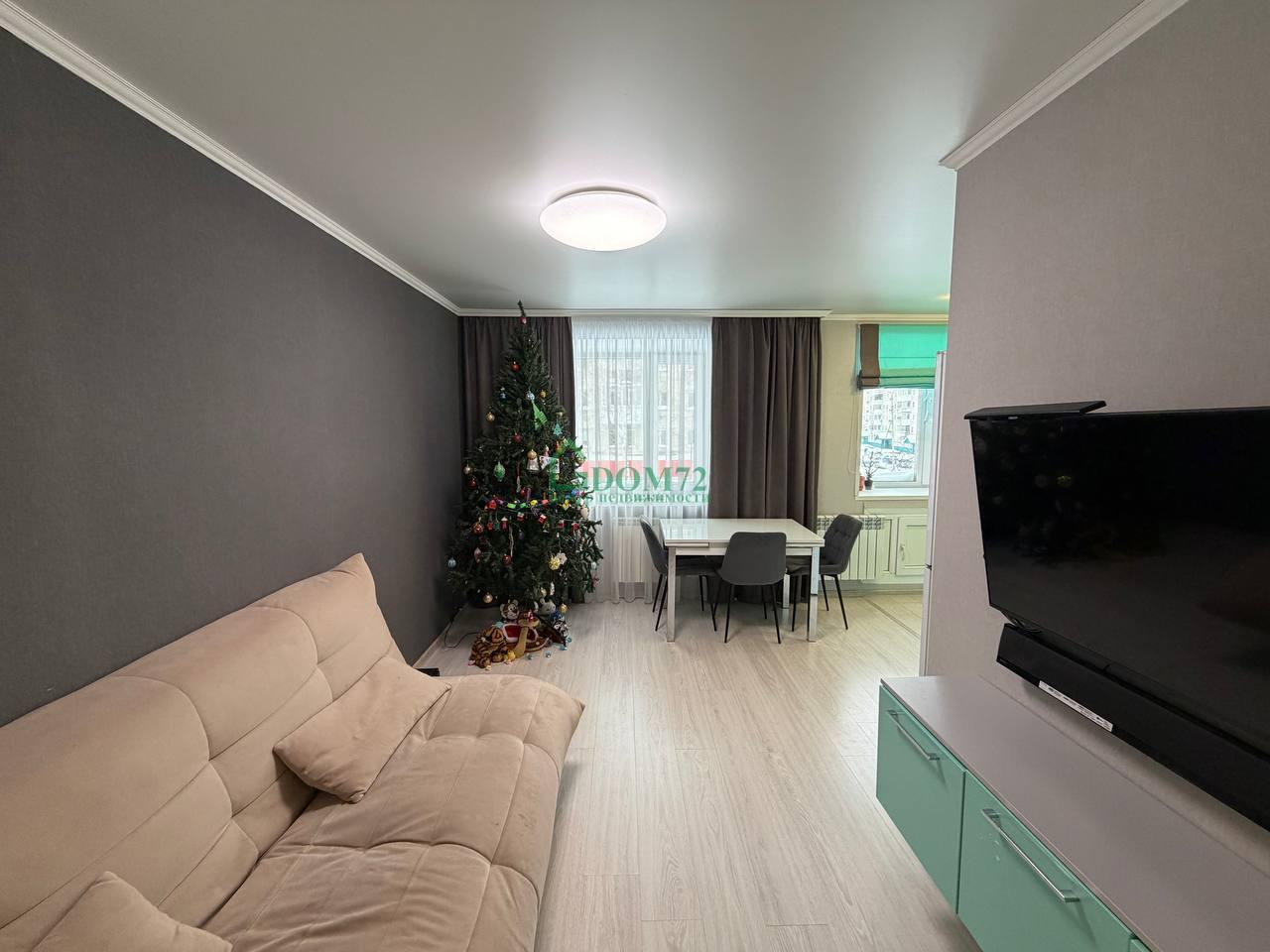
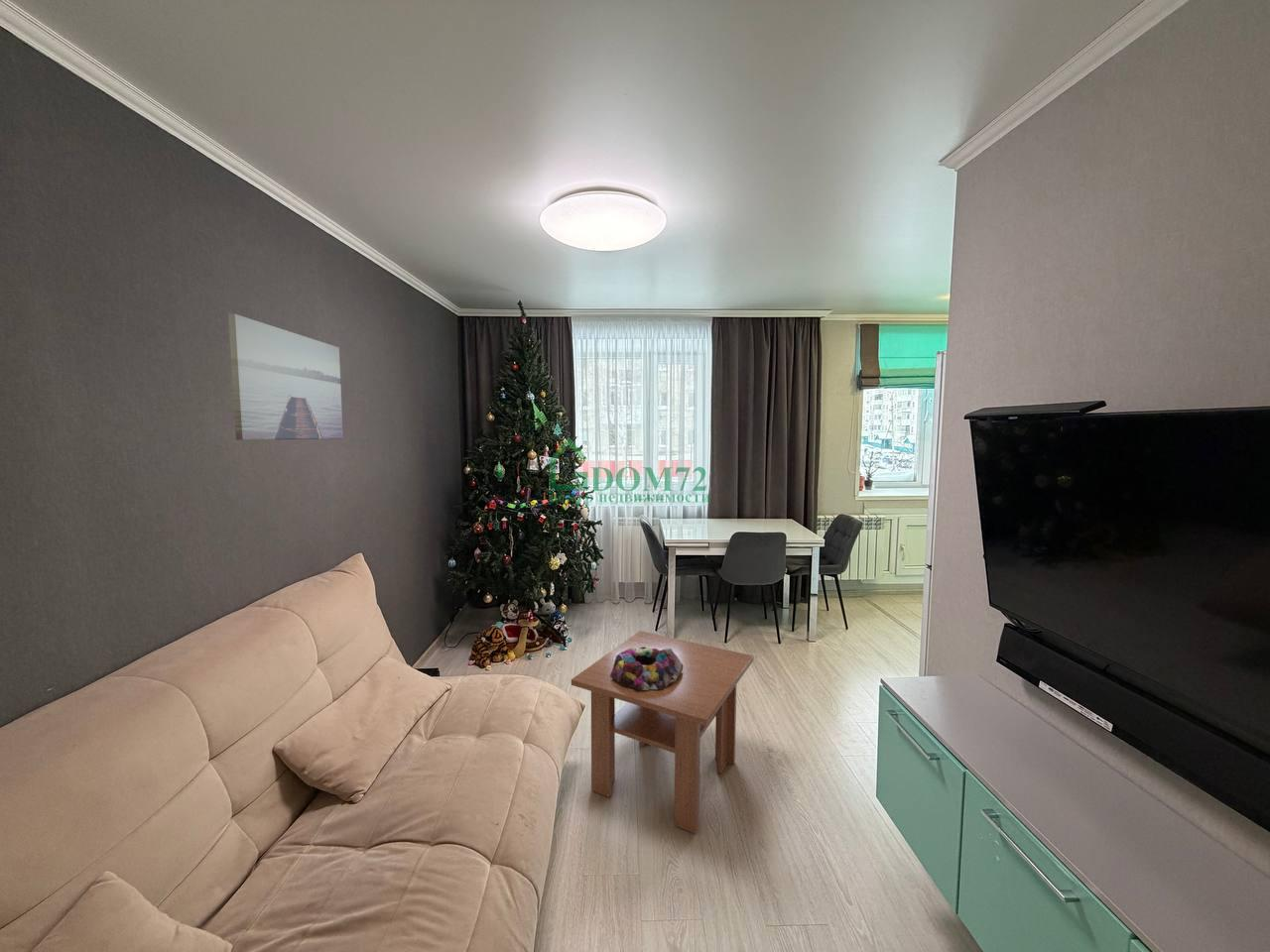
+ wall art (295, 386)
+ coffee table (666, 721)
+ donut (646, 662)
